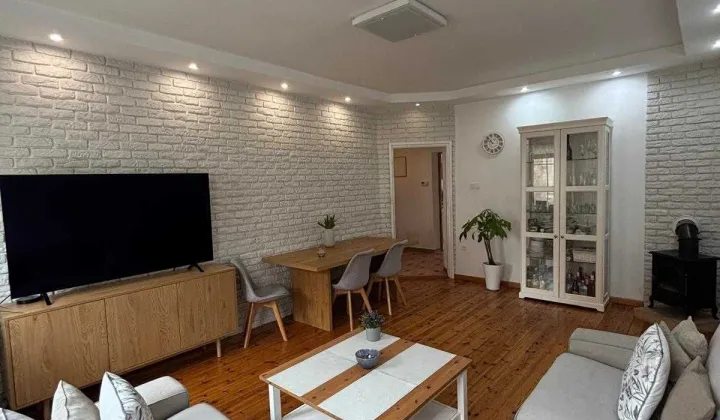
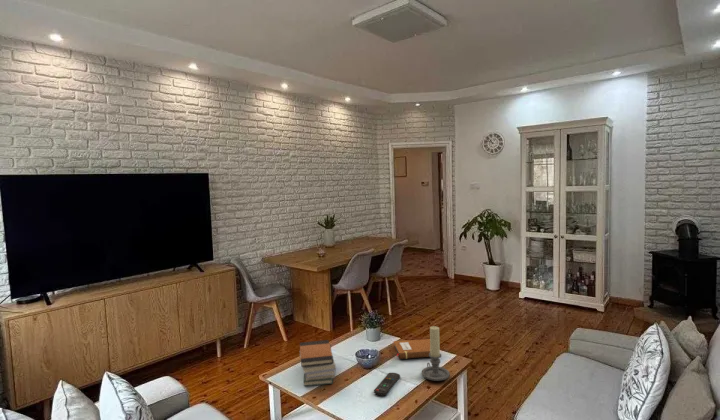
+ notebook (414, 348)
+ book stack (317, 362)
+ candle holder (433, 350)
+ remote control (387, 383)
